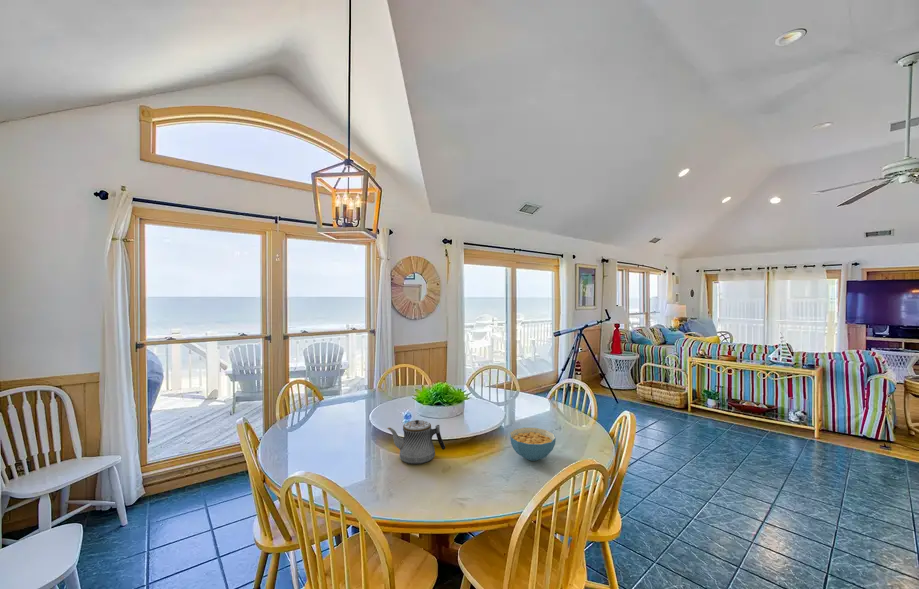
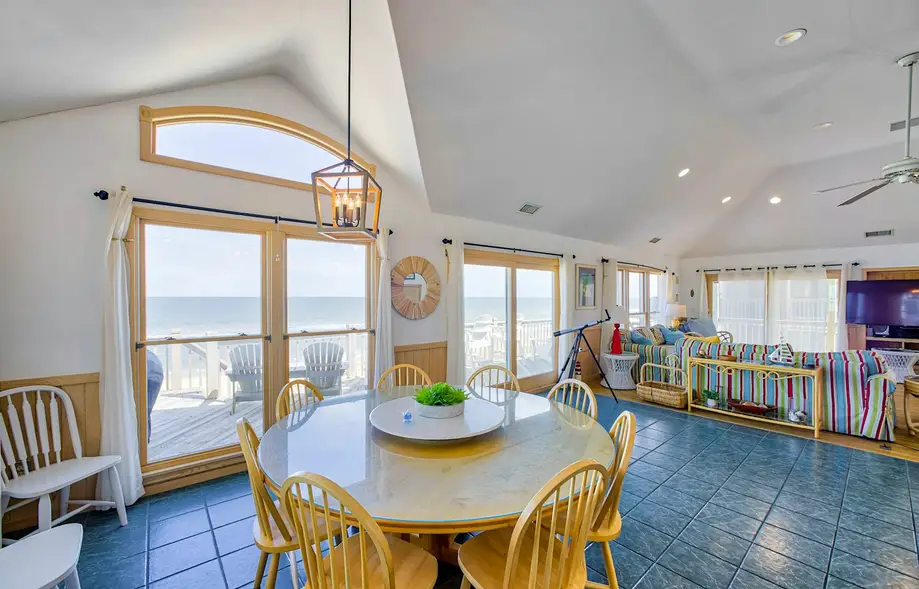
- teapot (416, 439)
- cereal bowl (532, 446)
